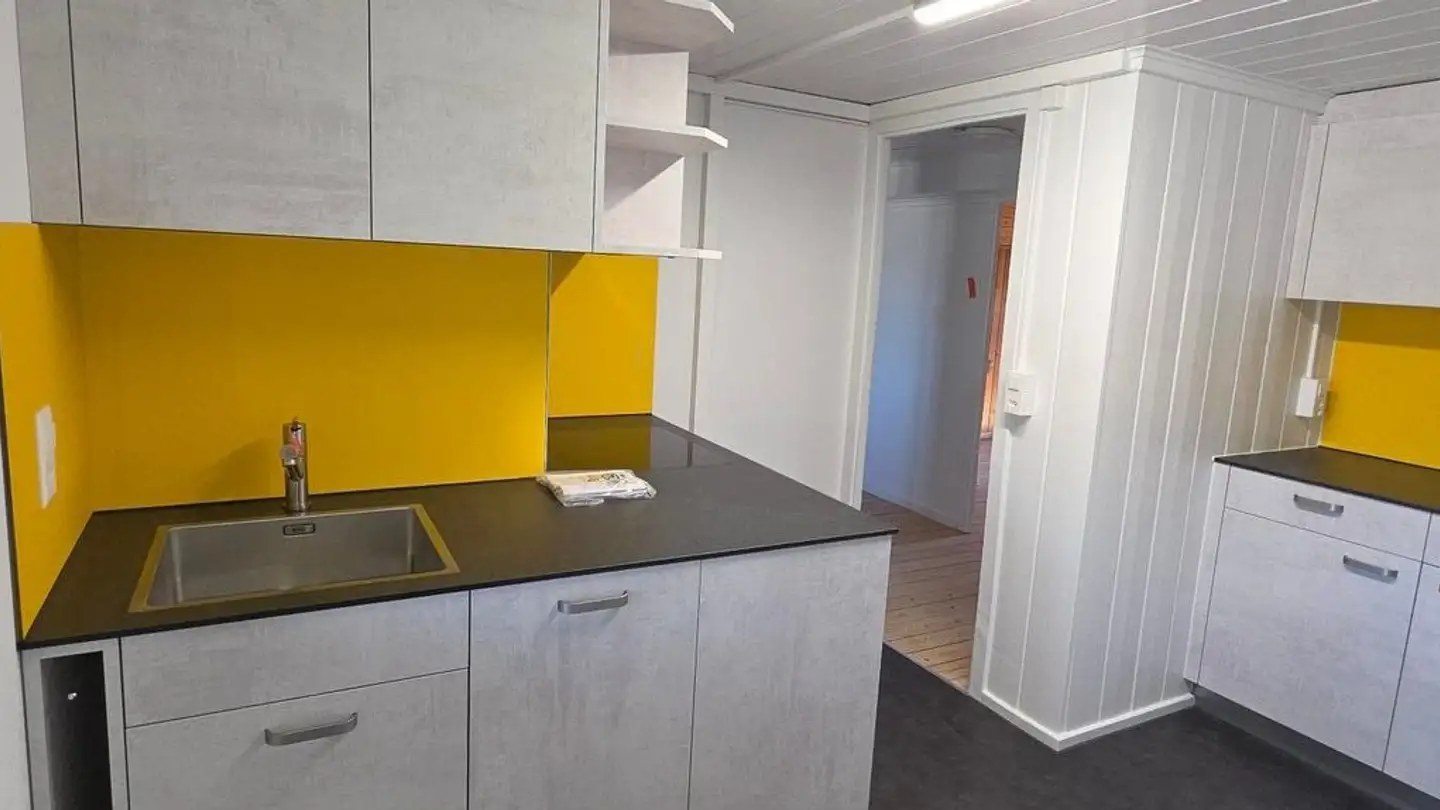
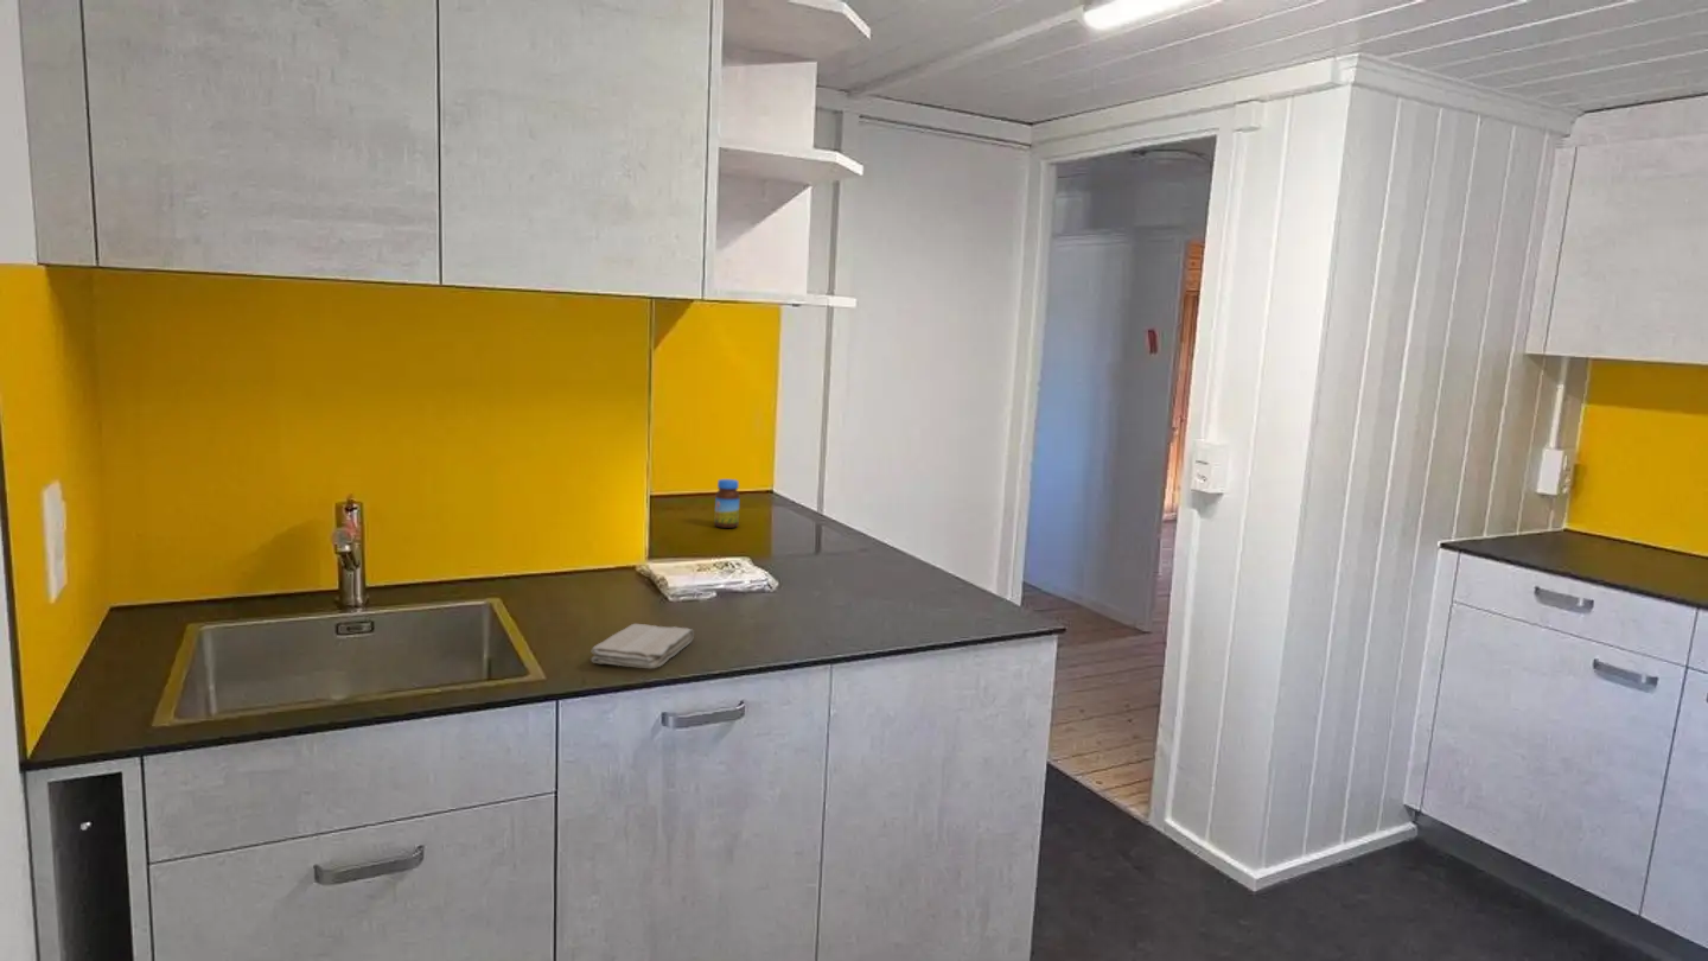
+ washcloth (643, 643)
+ jar (727, 502)
